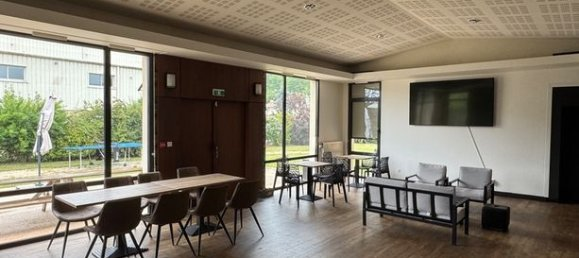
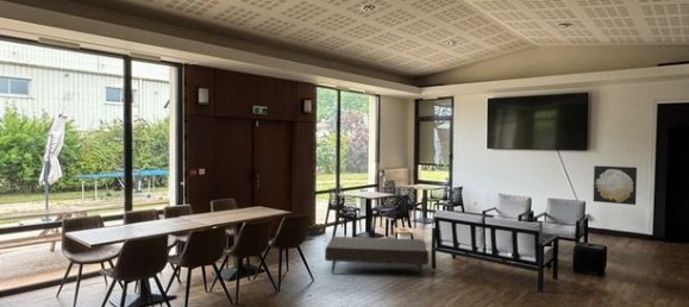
+ side table (403, 237)
+ coffee table (376, 253)
+ wall art (614, 184)
